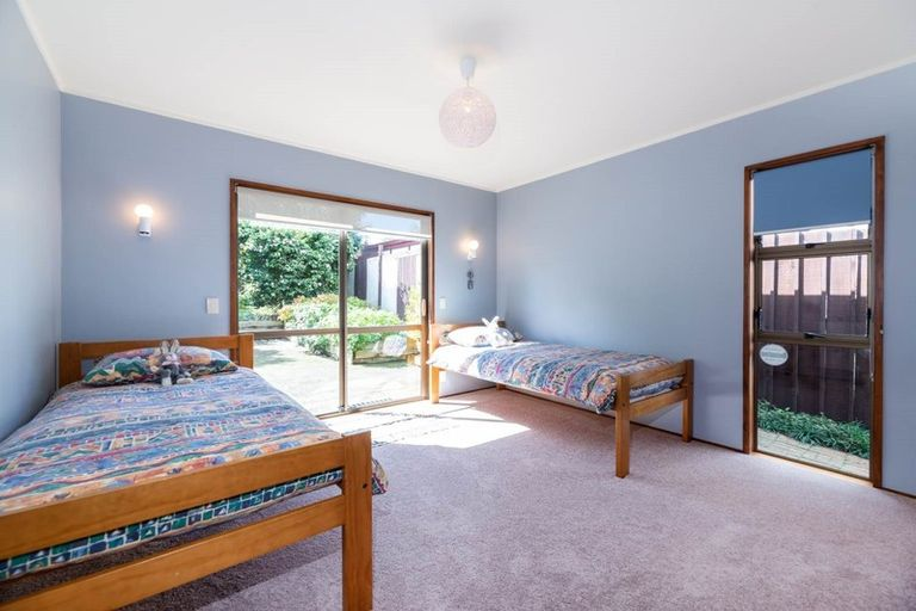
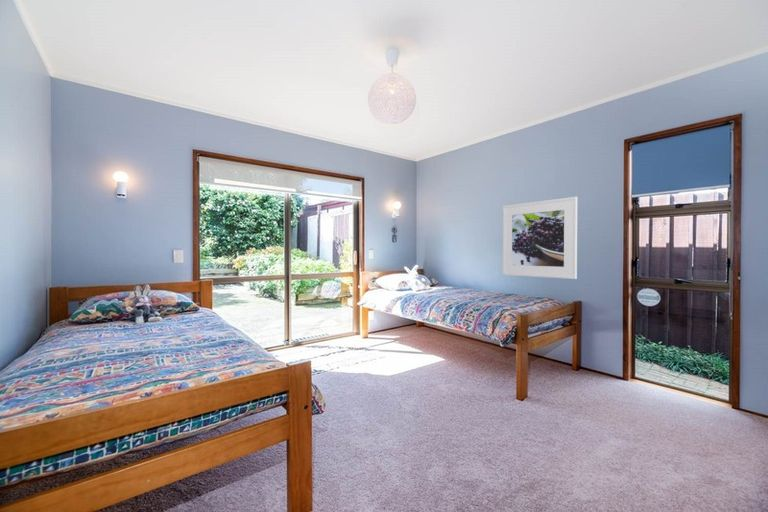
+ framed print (536, 239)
